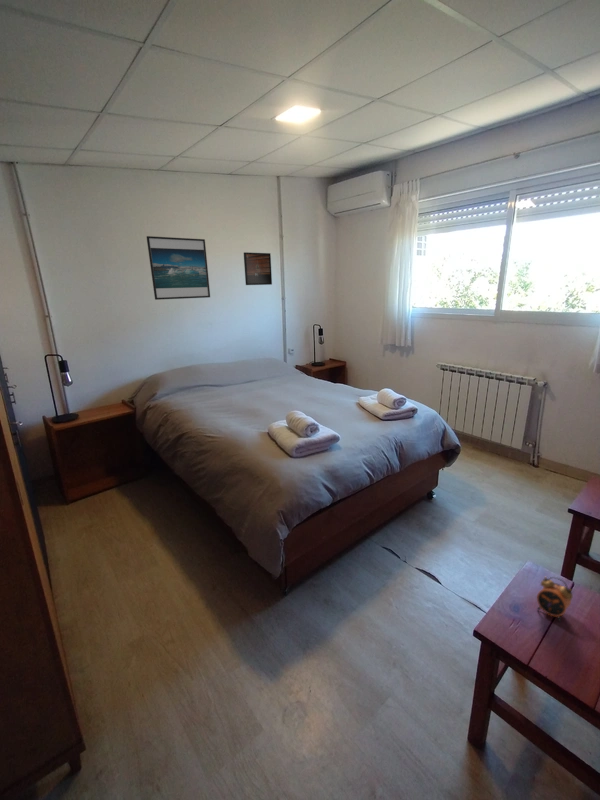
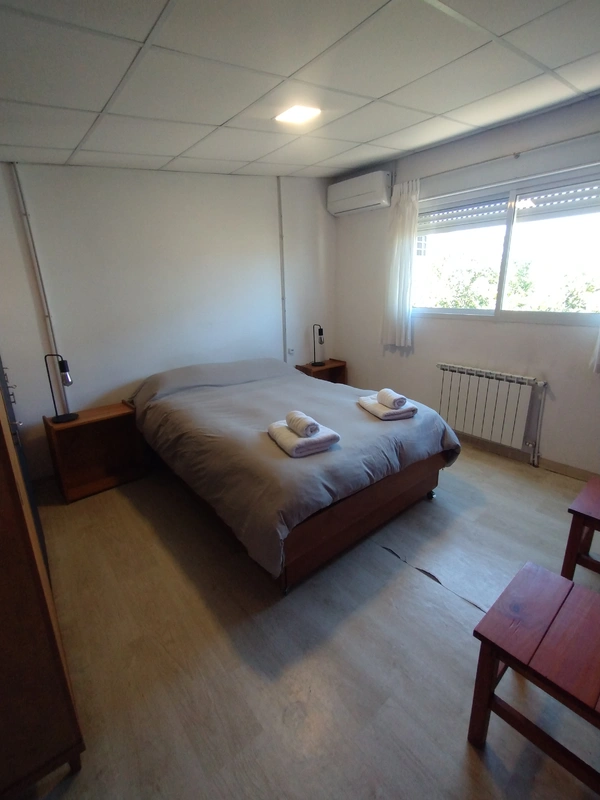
- alarm clock (554, 596)
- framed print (180, 268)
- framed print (258, 269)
